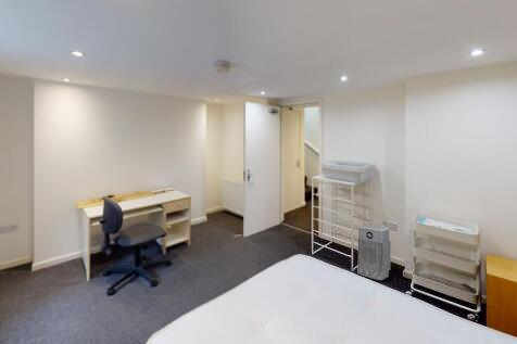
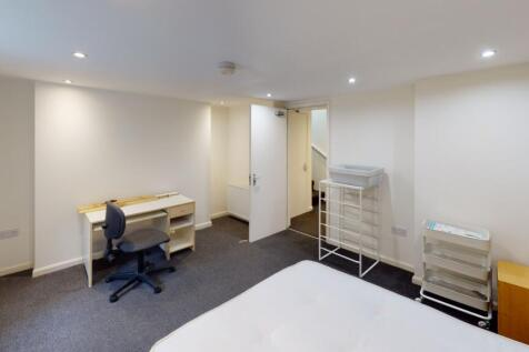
- air purifier (374, 250)
